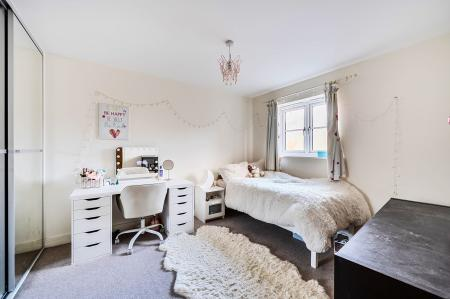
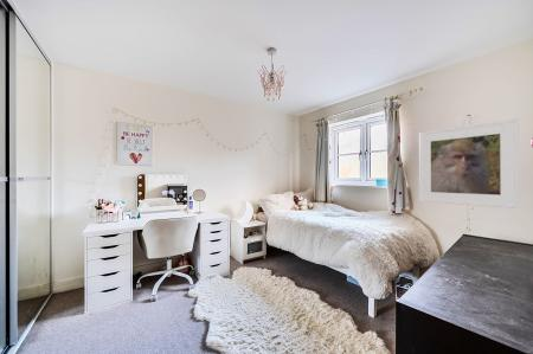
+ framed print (462, 165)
